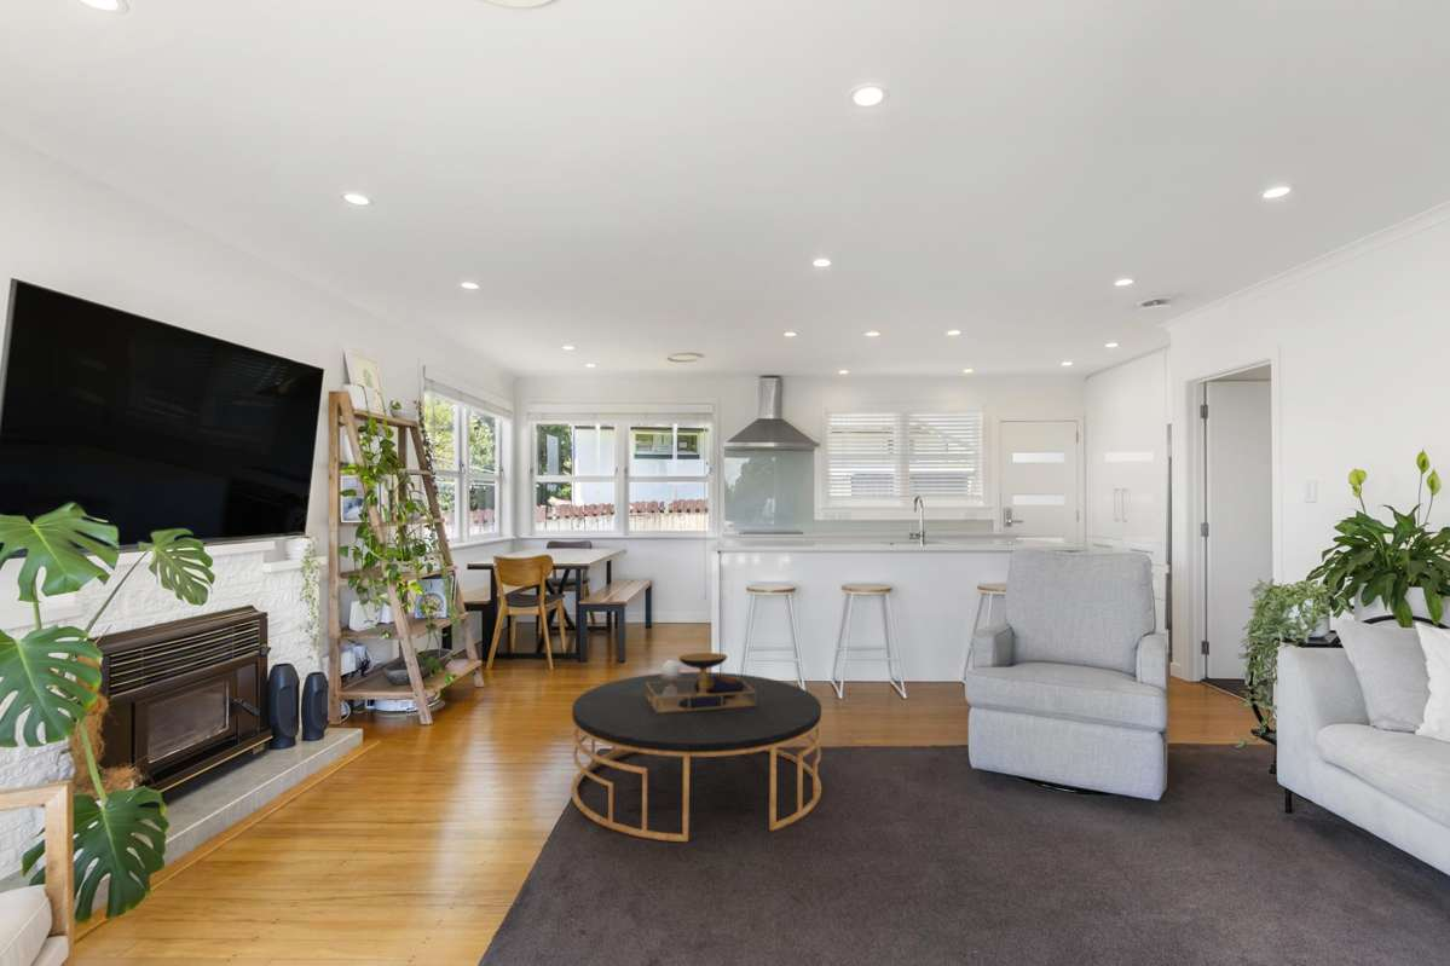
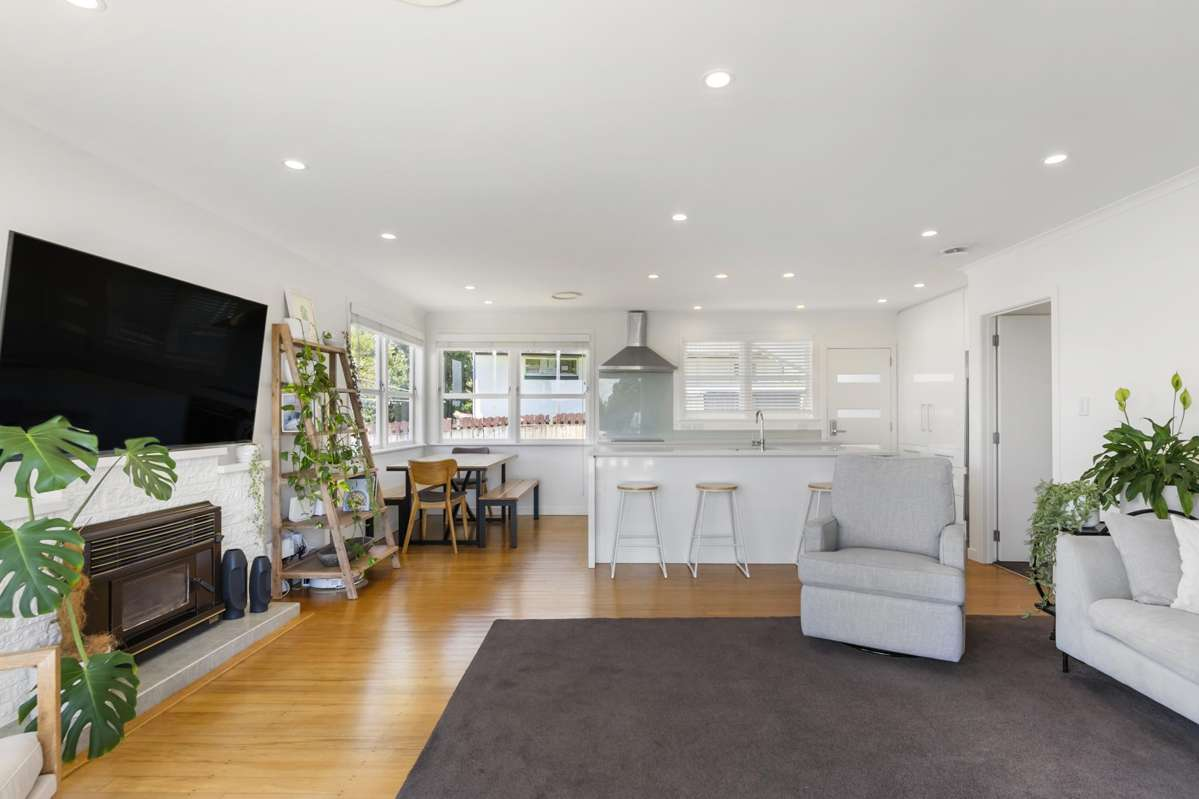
- coffee table (698, 718)
